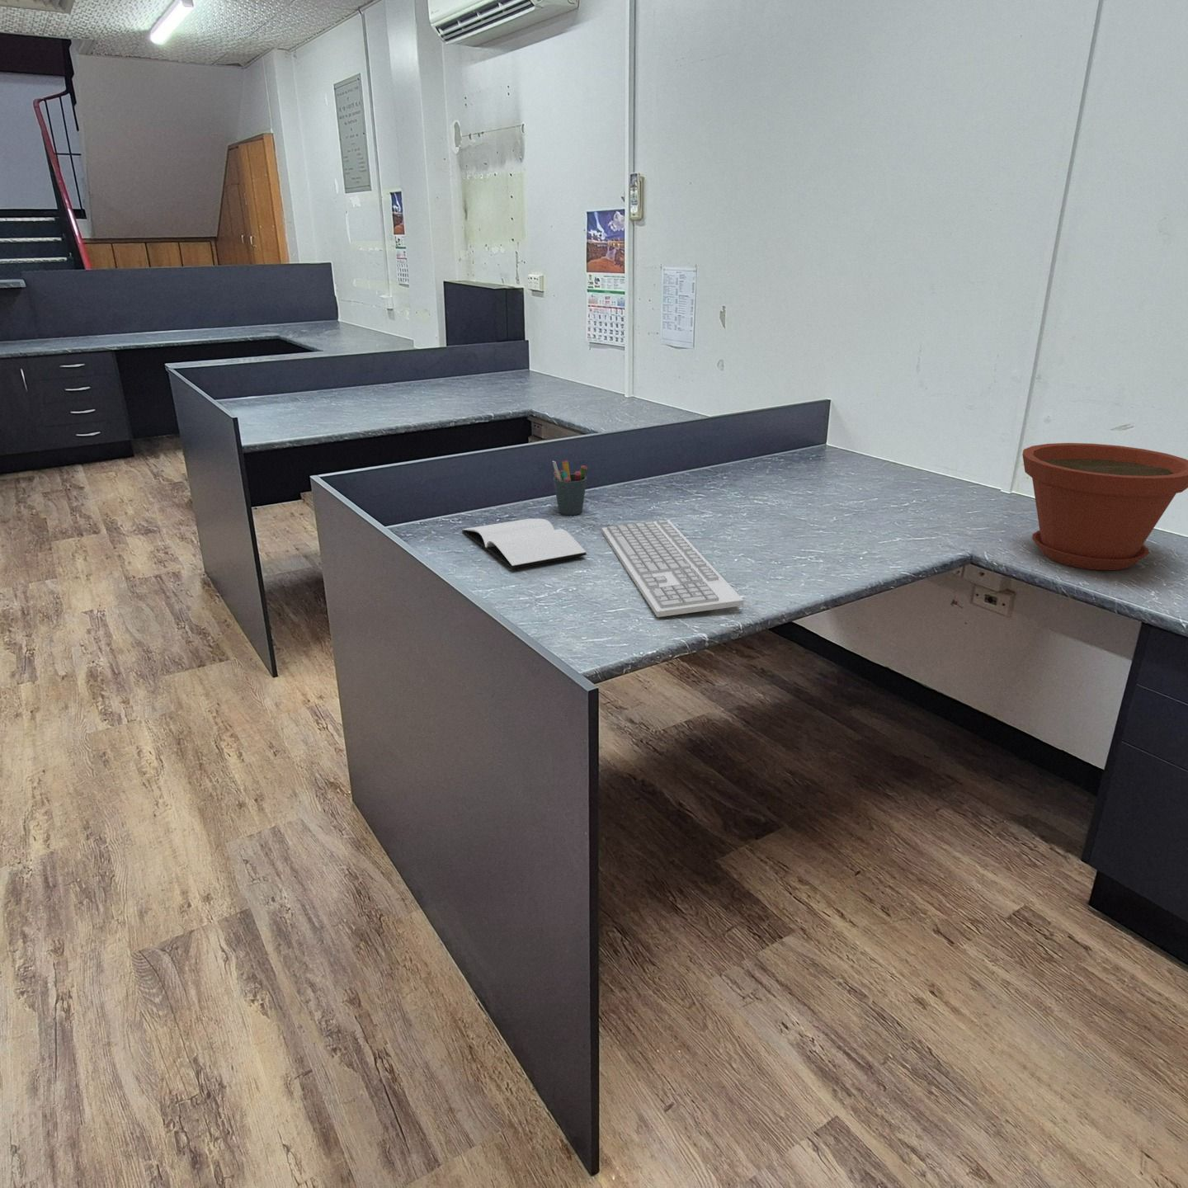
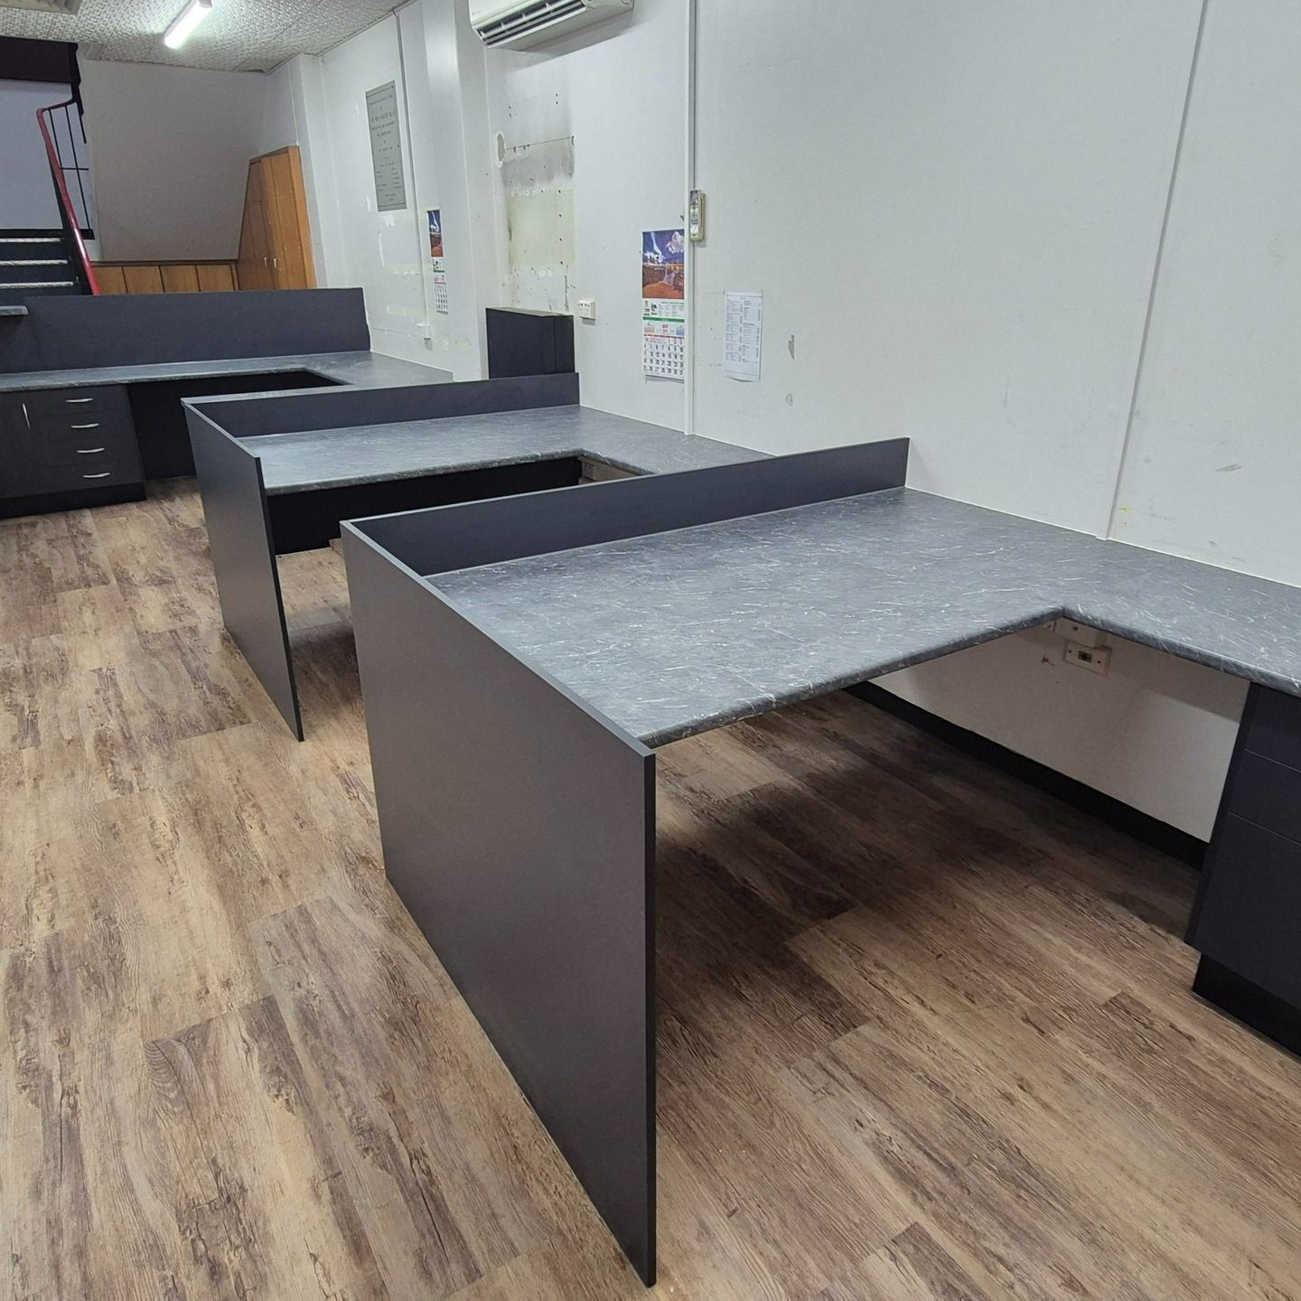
- book (521, 537)
- pen holder (569, 485)
- keyboard (664, 560)
- plant pot (1096, 508)
